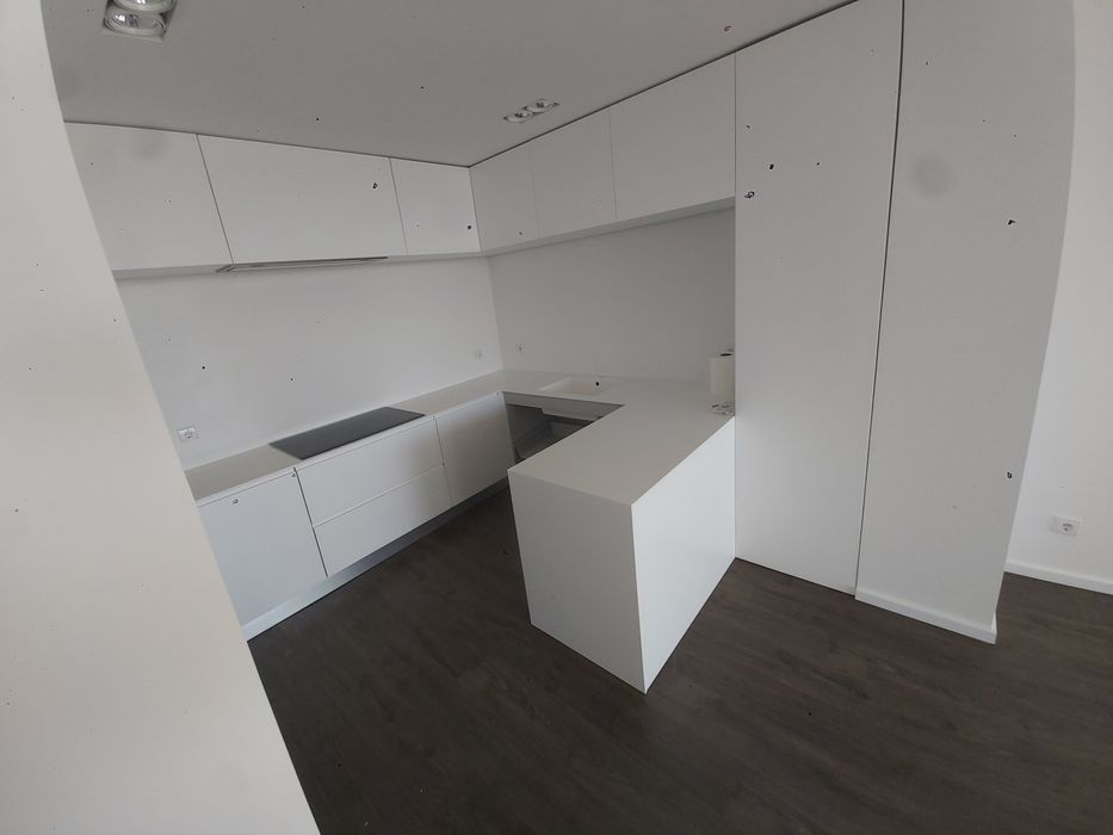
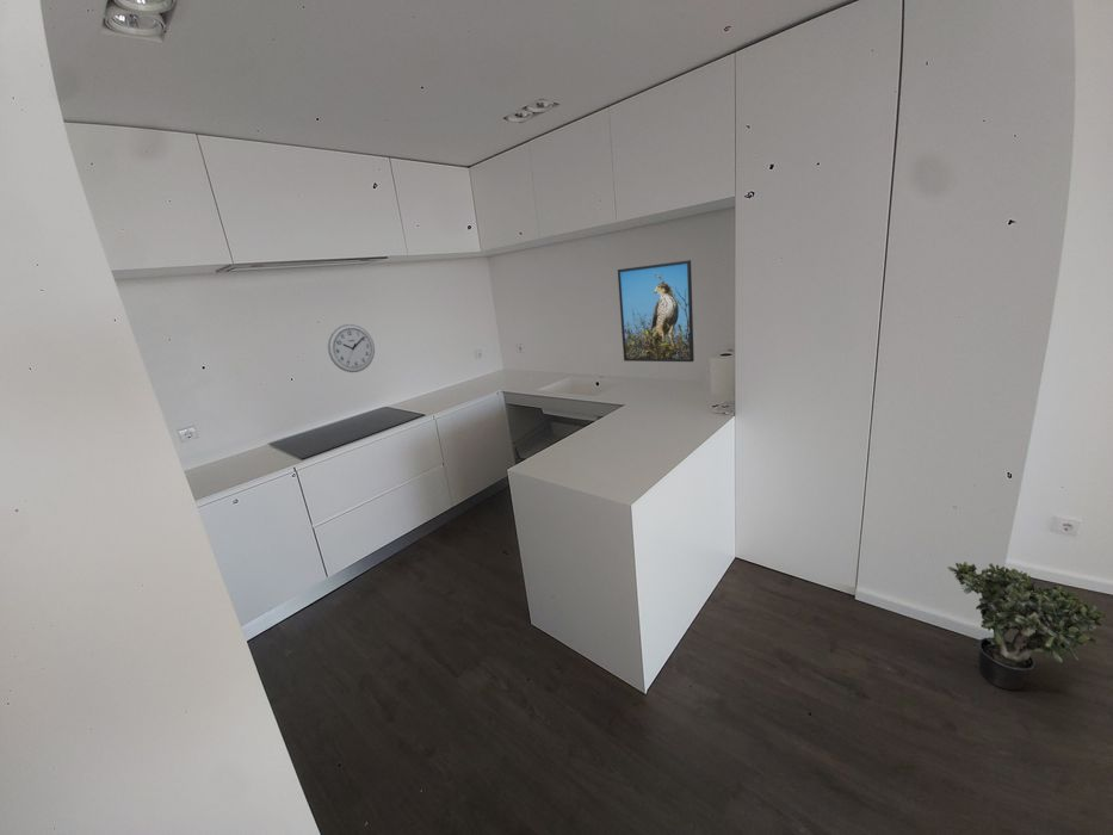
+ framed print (654, 314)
+ potted plant (1014, 629)
+ wall clock (352, 348)
